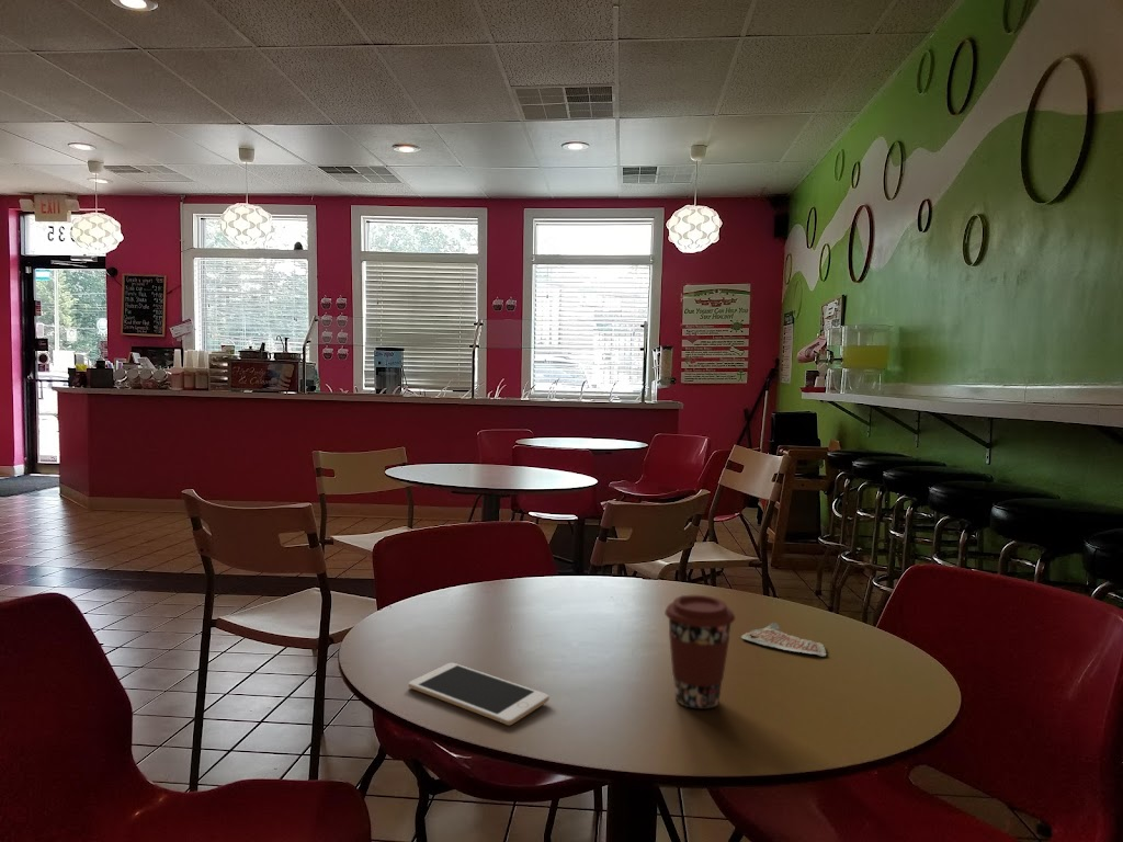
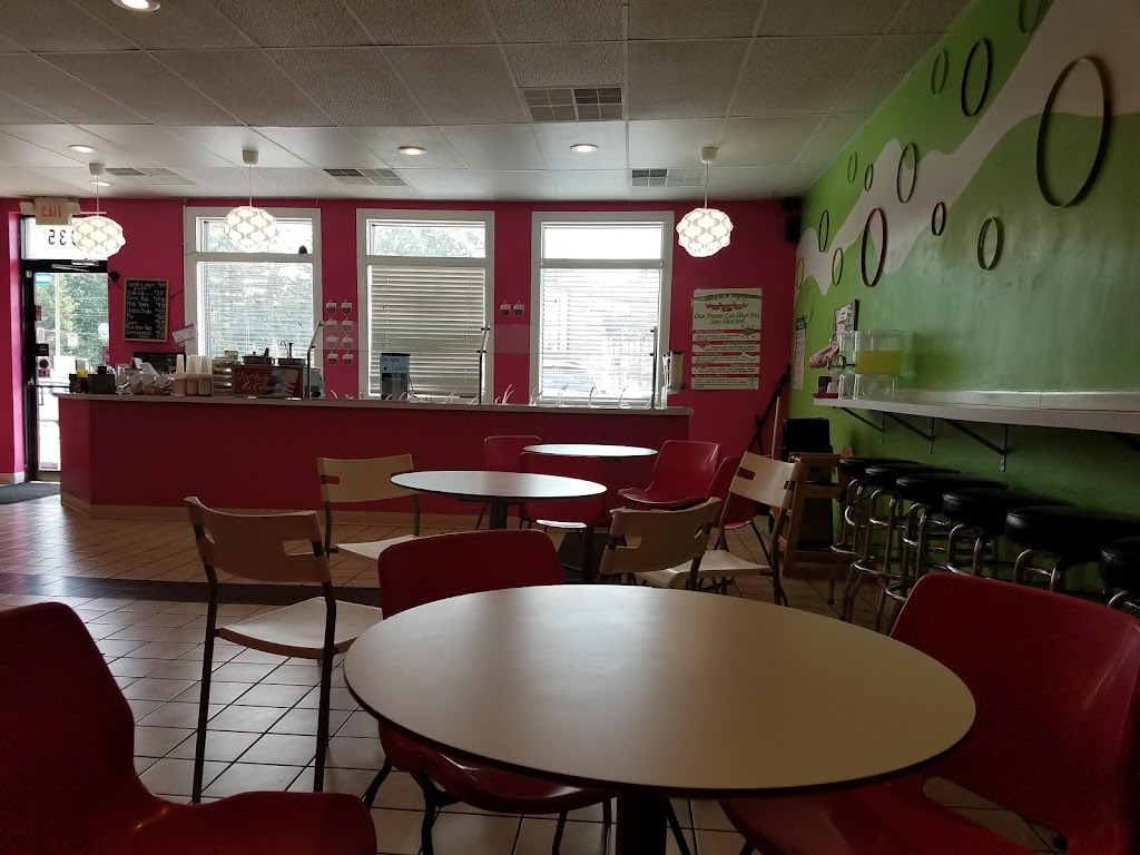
- paper cup (781, 637)
- cell phone (477, 691)
- coffee cup (697, 651)
